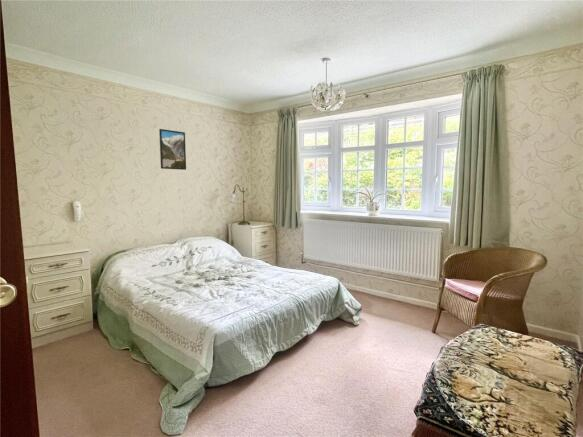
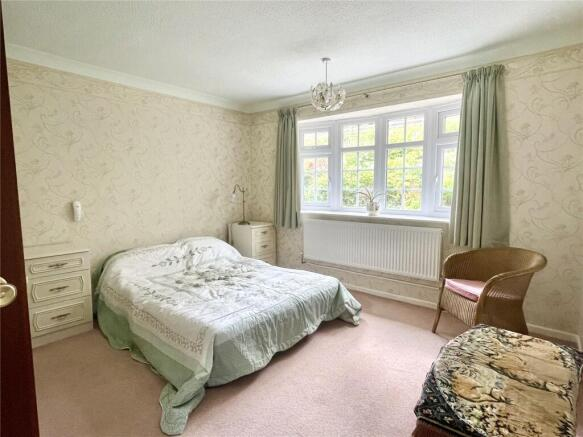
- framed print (173, 150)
